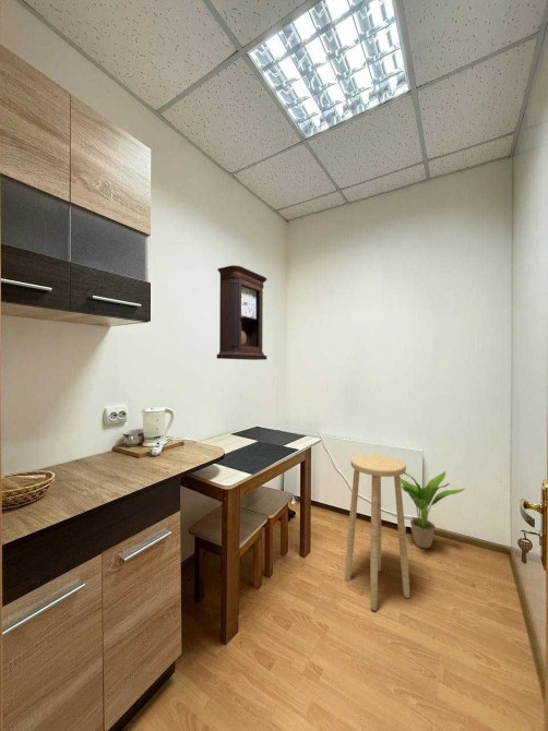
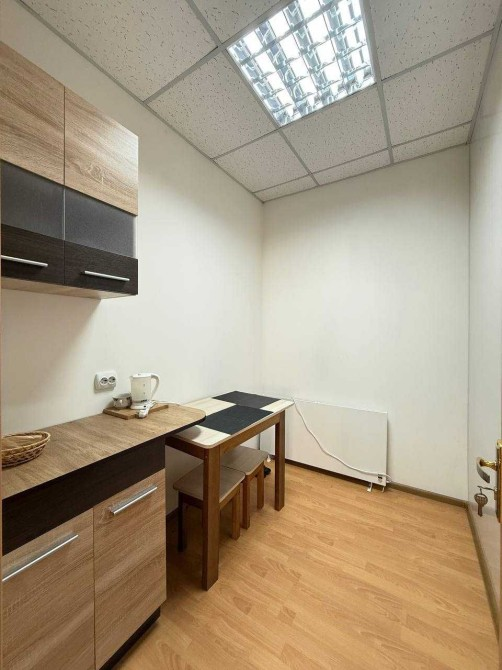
- pendulum clock (245, 316)
- potted plant (424, 506)
- stool (377, 524)
